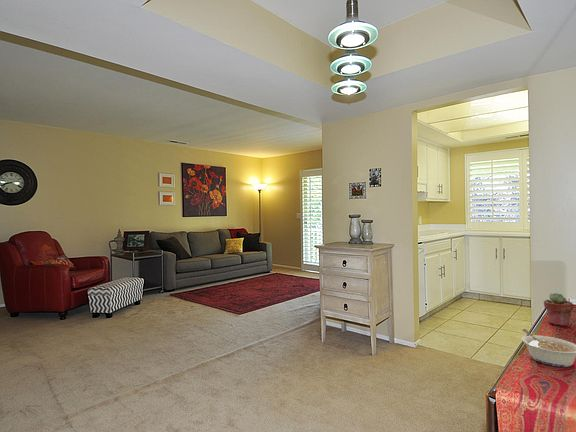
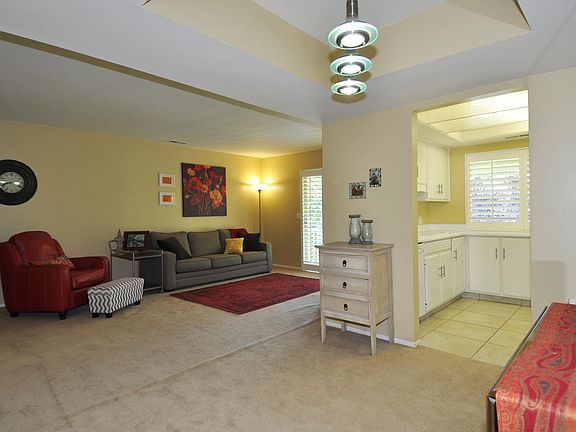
- legume (548, 349)
- potted succulent (558, 308)
